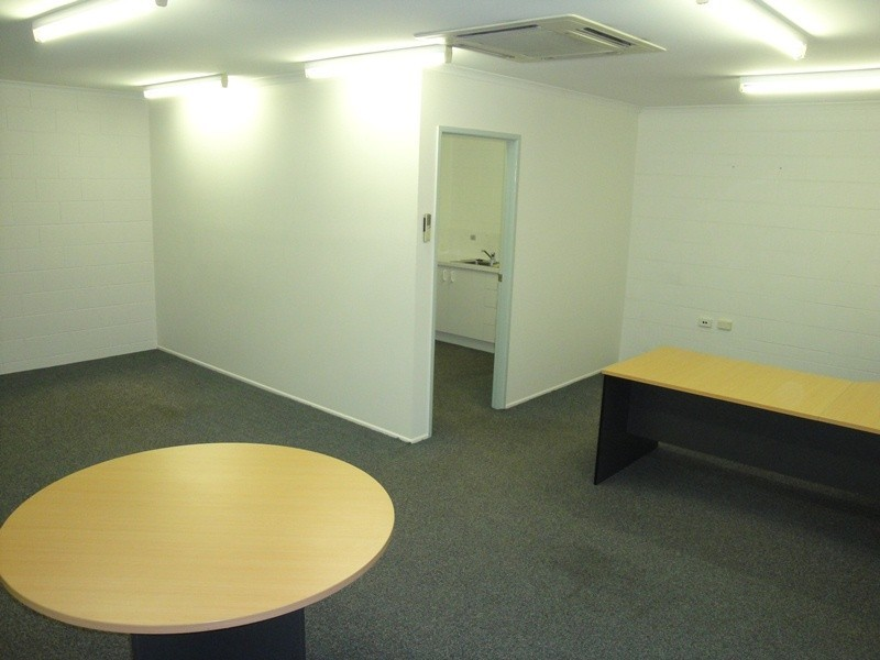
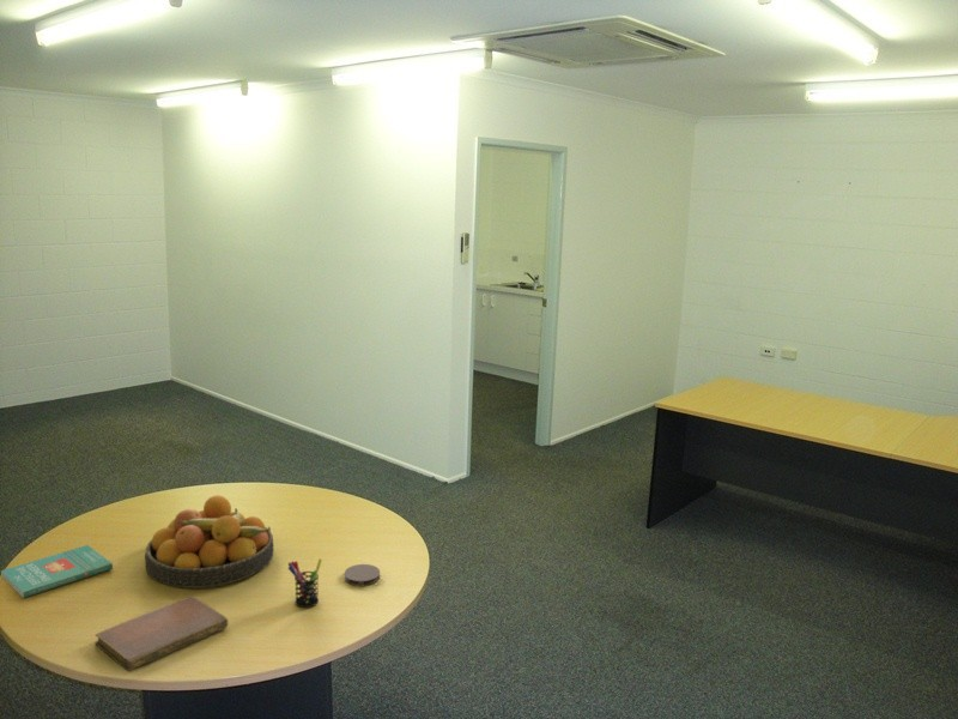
+ pen holder (307, 581)
+ book (57, 569)
+ fruit bowl (210, 533)
+ notebook (163, 630)
+ coaster (362, 574)
